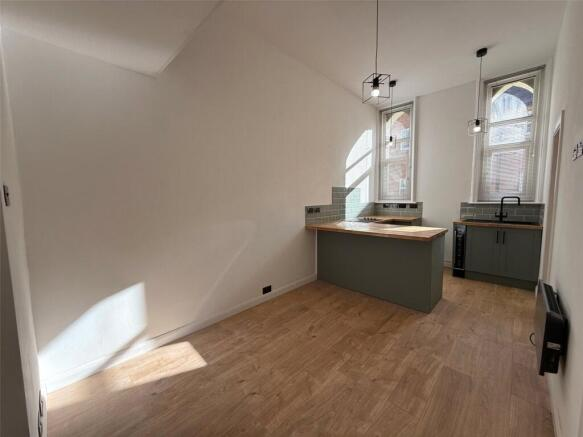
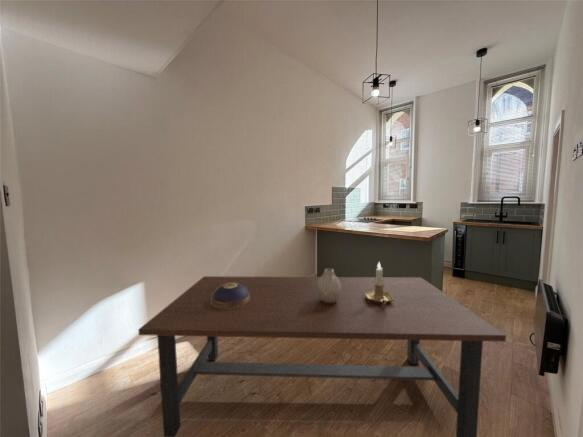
+ decorative bowl (230, 291)
+ dining table (312, 337)
+ candlestick (380, 281)
+ vase (329, 284)
